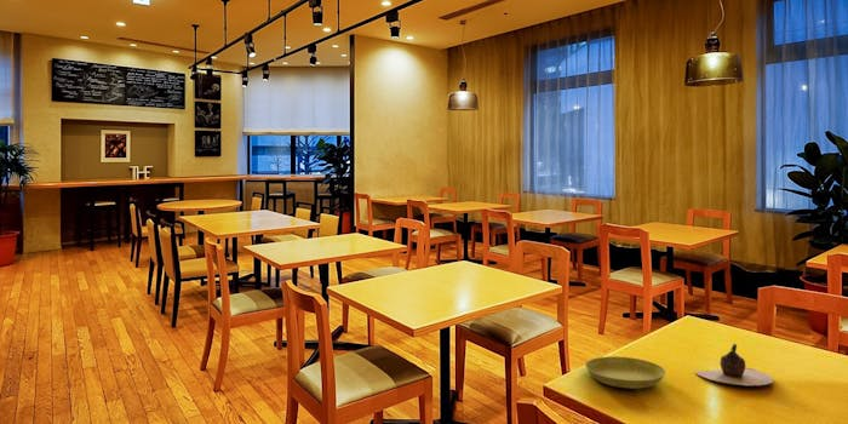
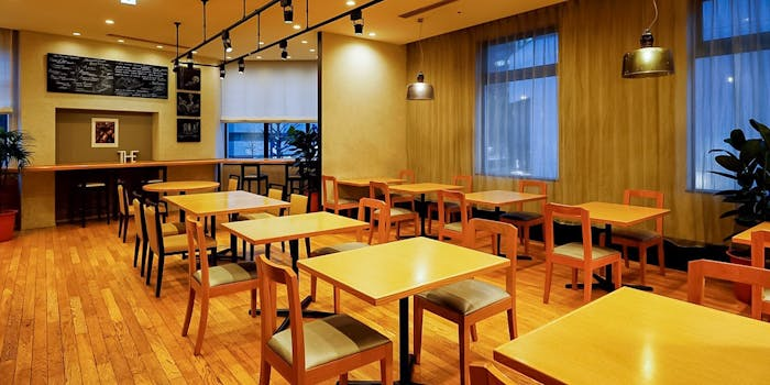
- saucer (624, 372)
- teapot (730, 359)
